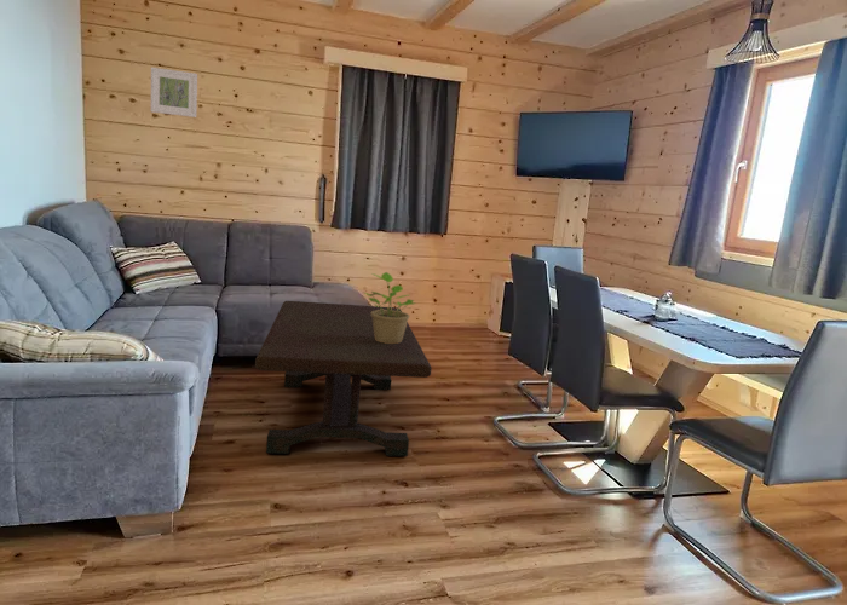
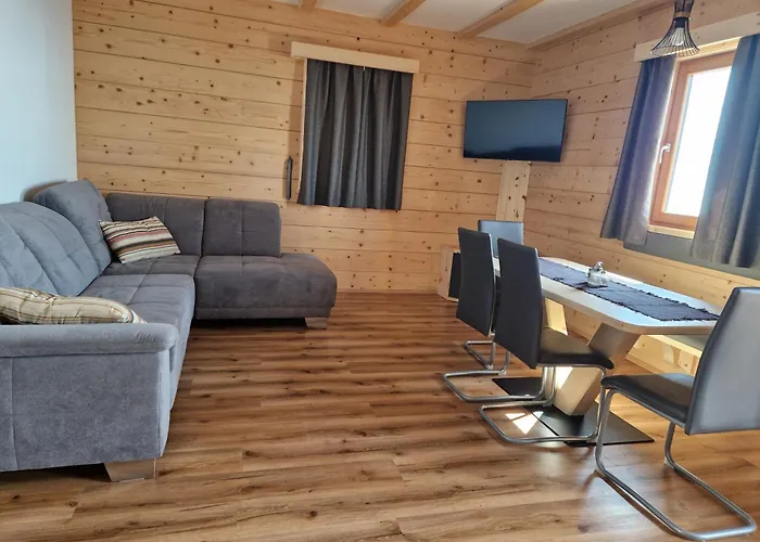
- coffee table (341, 370)
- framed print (173, 92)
- potted plant (391, 307)
